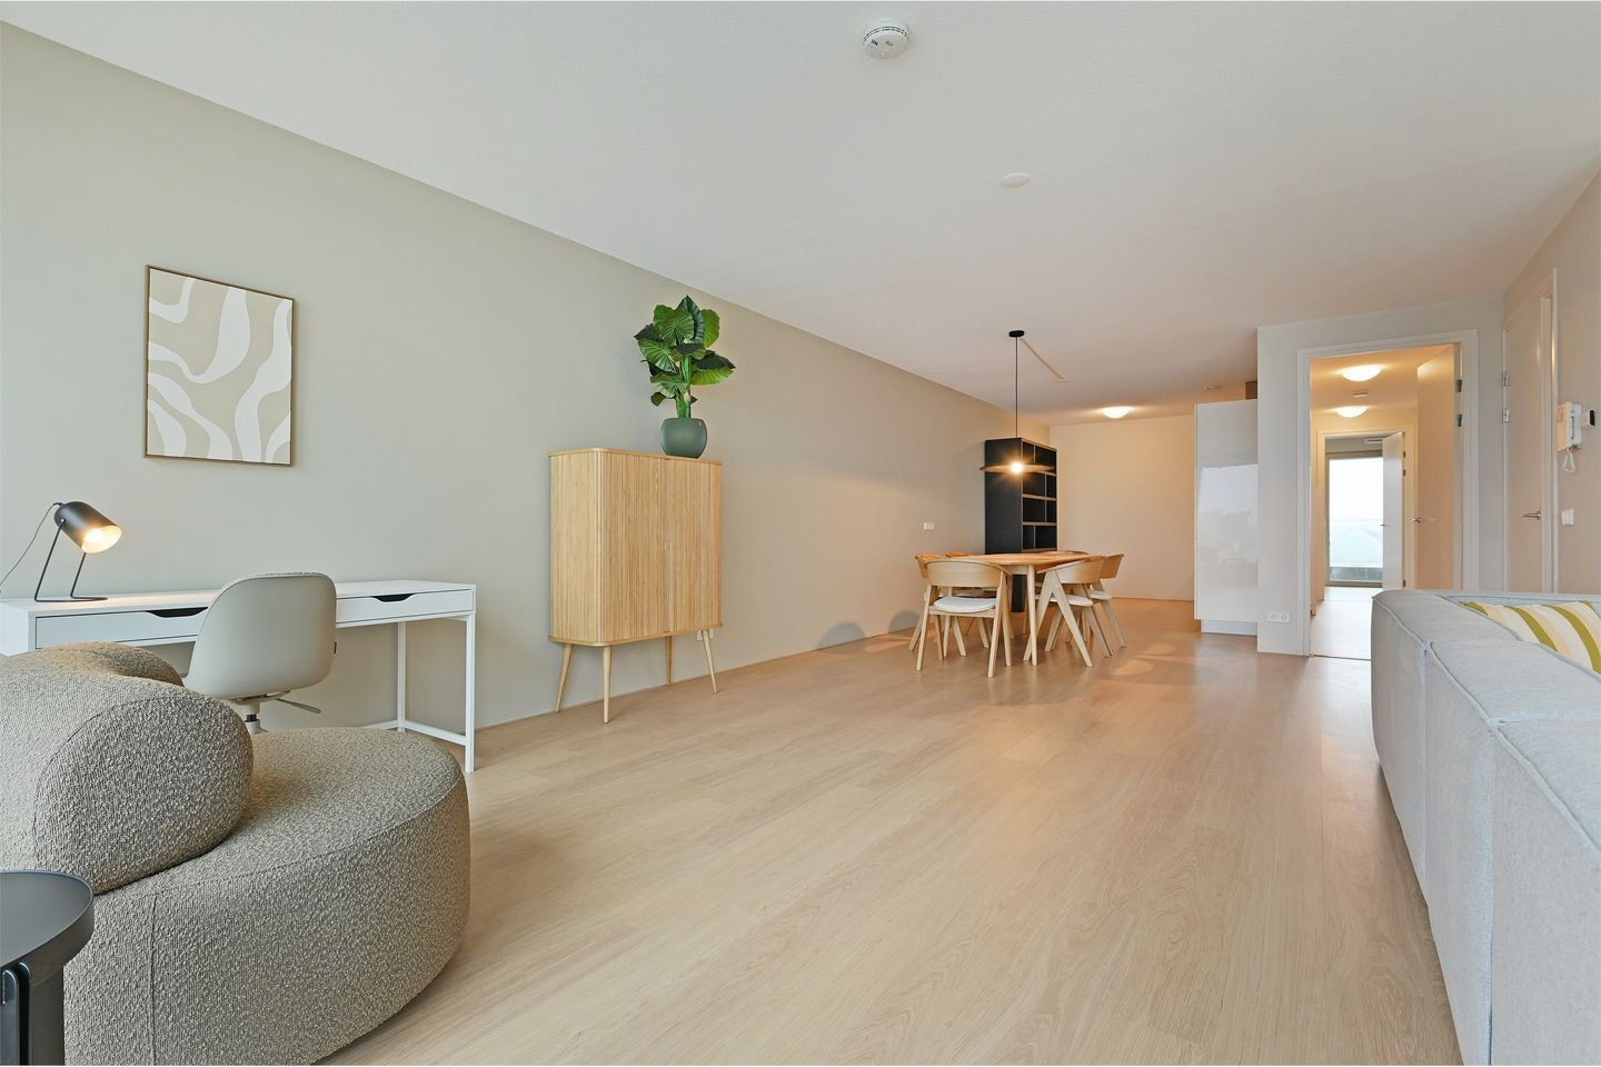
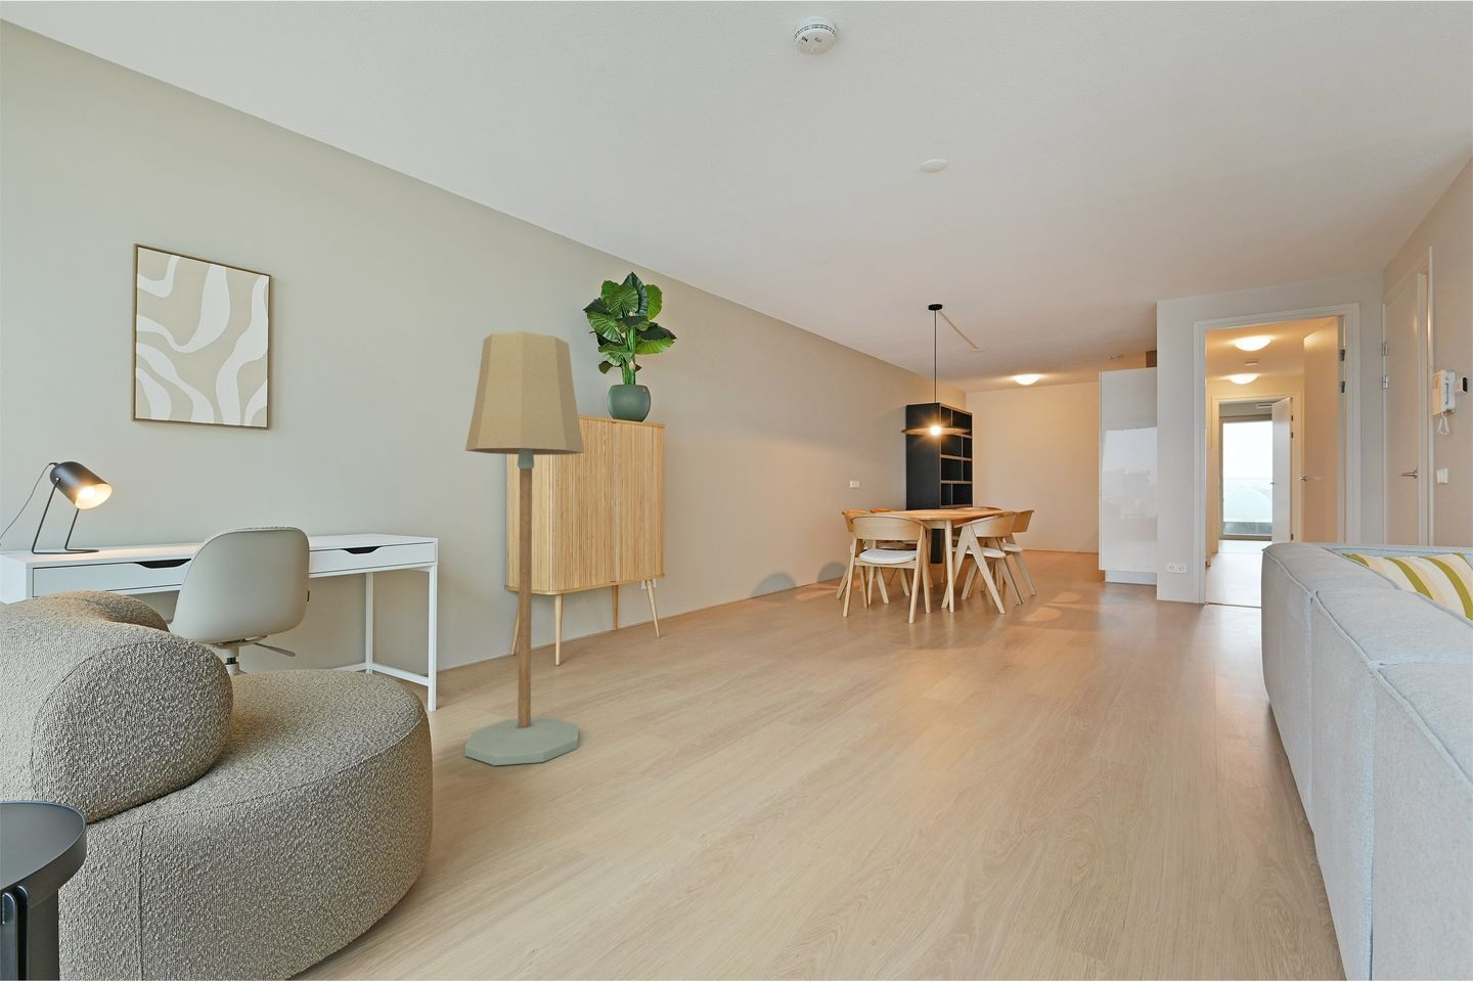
+ floor lamp (525, 543)
